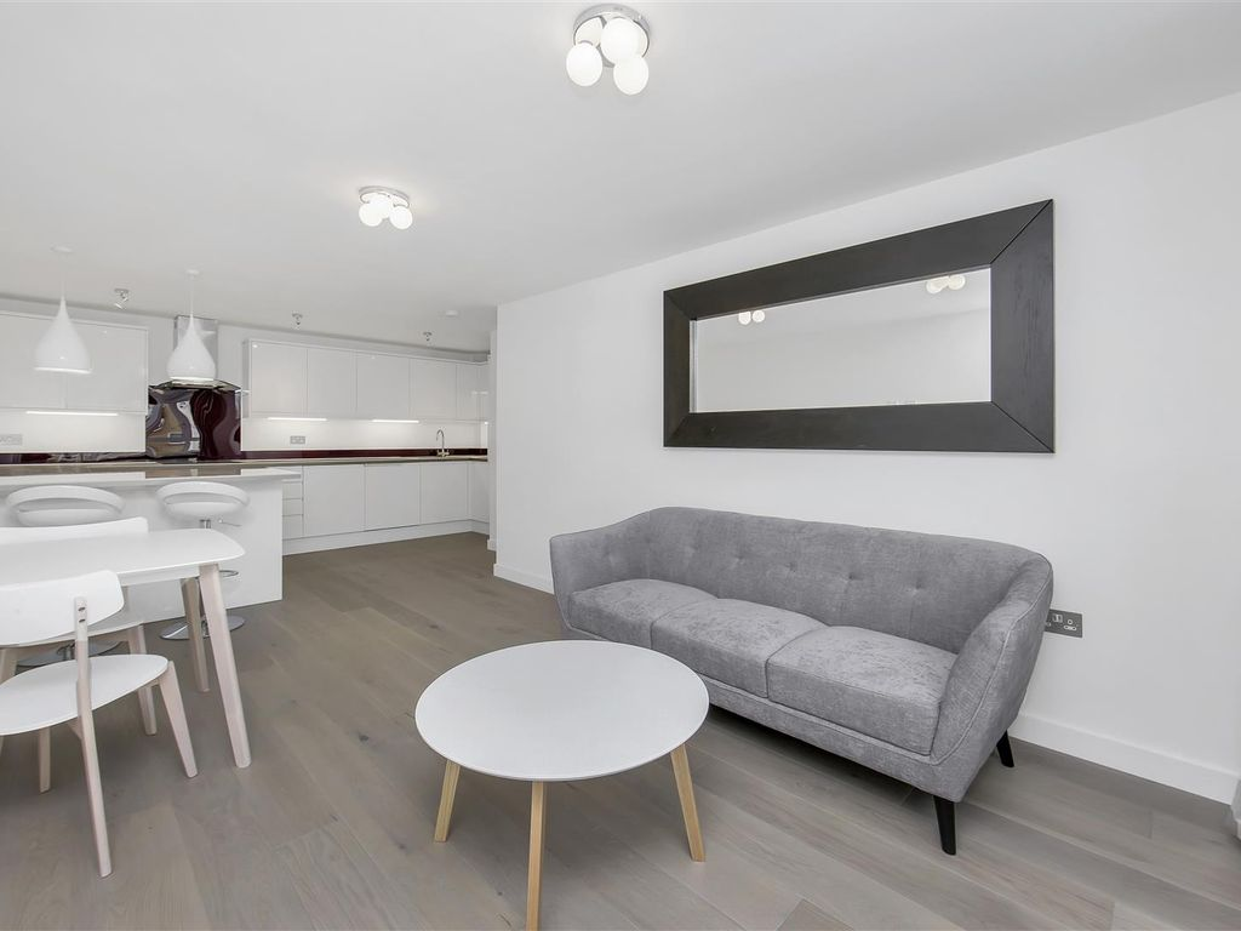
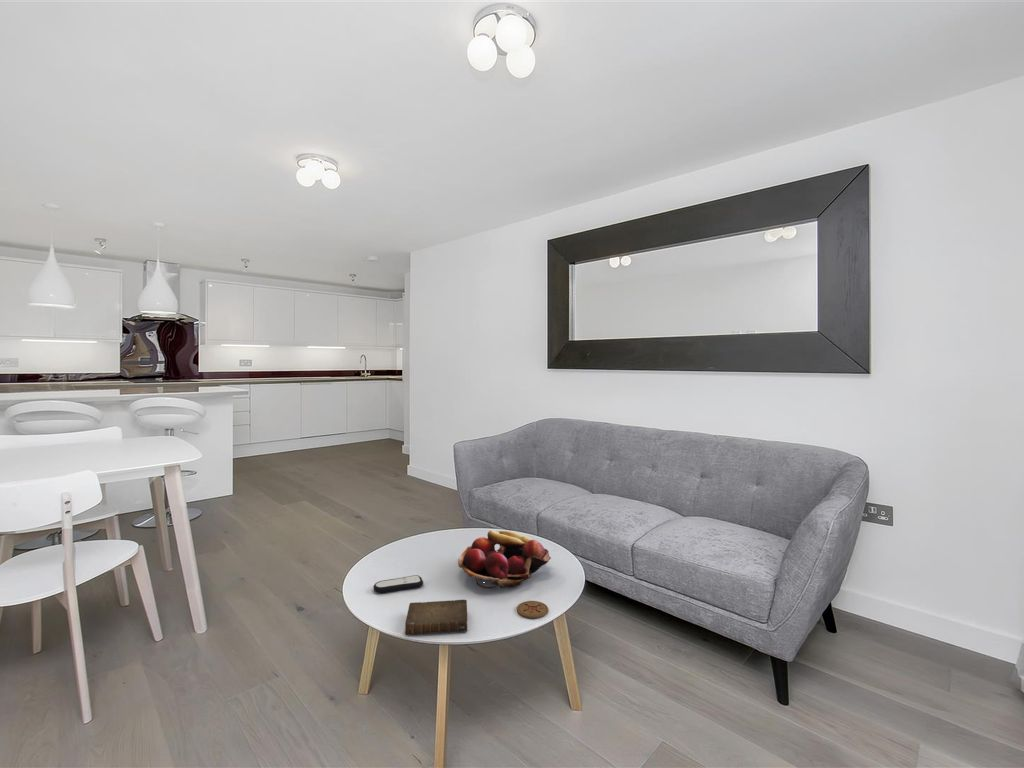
+ fruit basket (503, 554)
+ remote control (398, 584)
+ coaster (532, 609)
+ book (437, 616)
